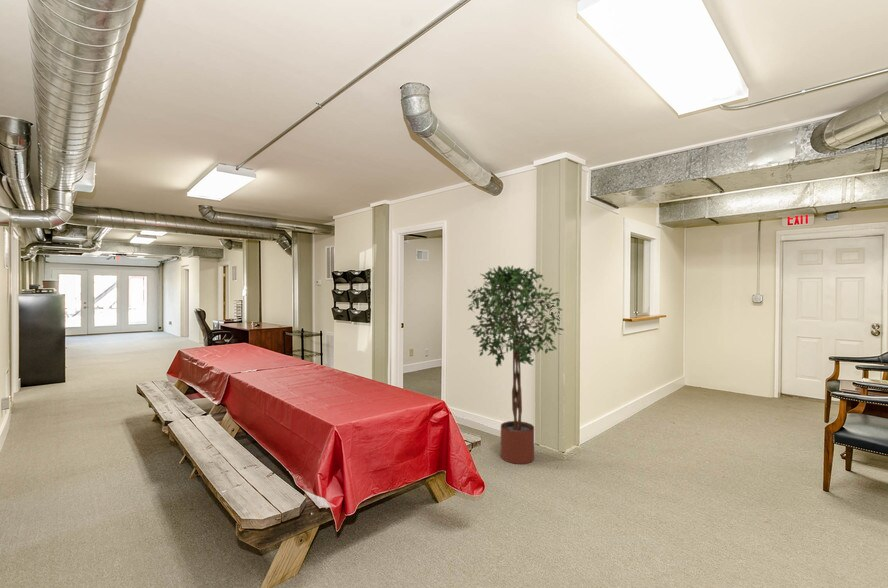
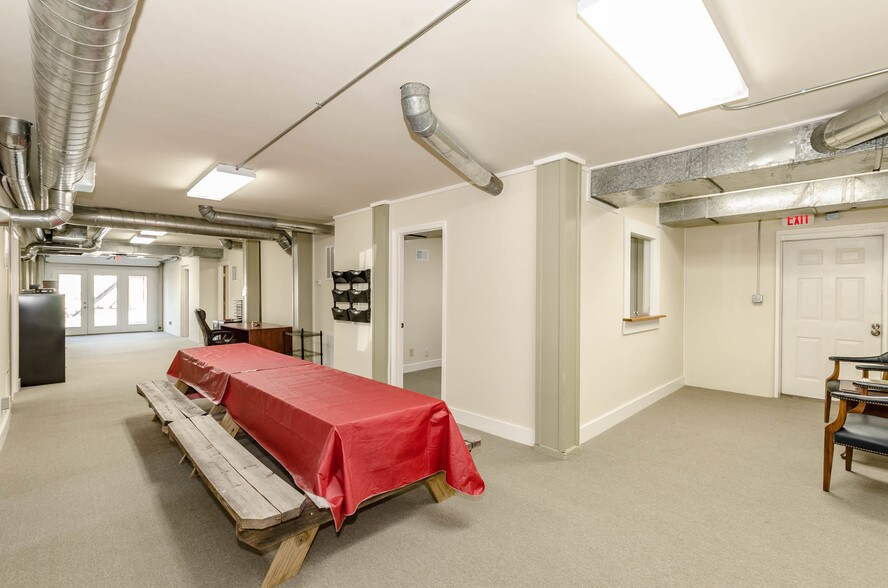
- potted tree (513, 361)
